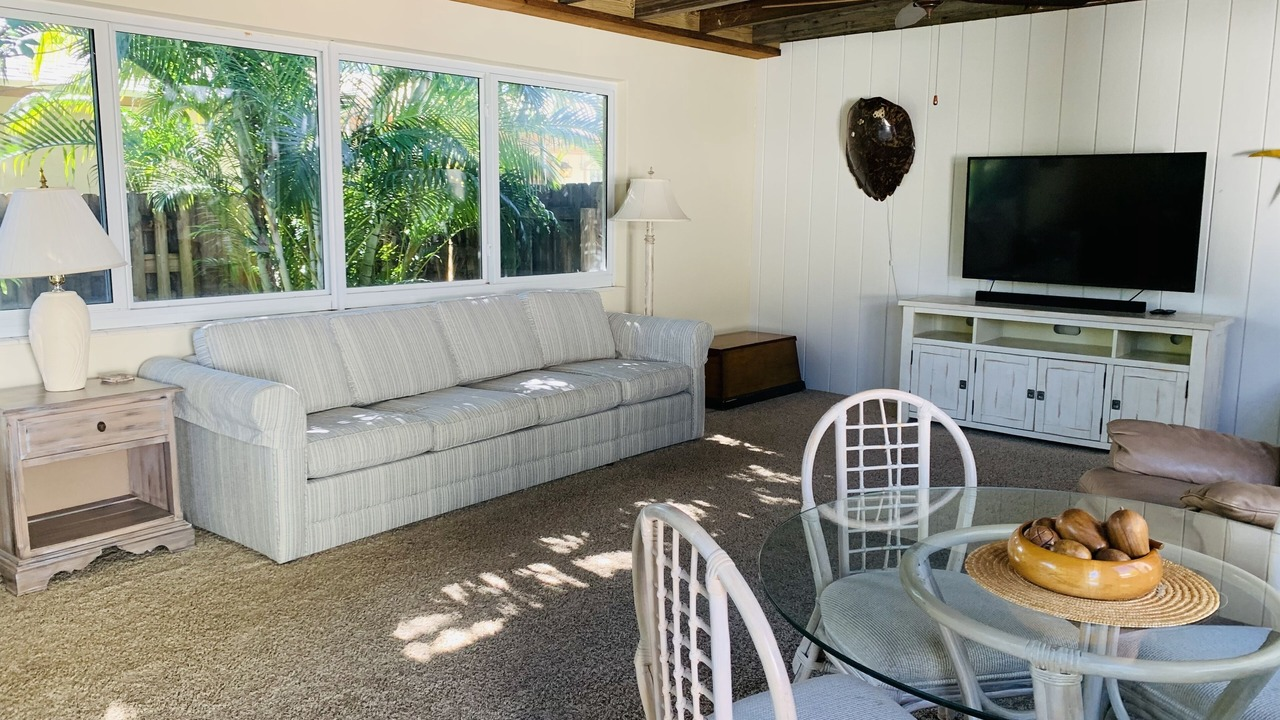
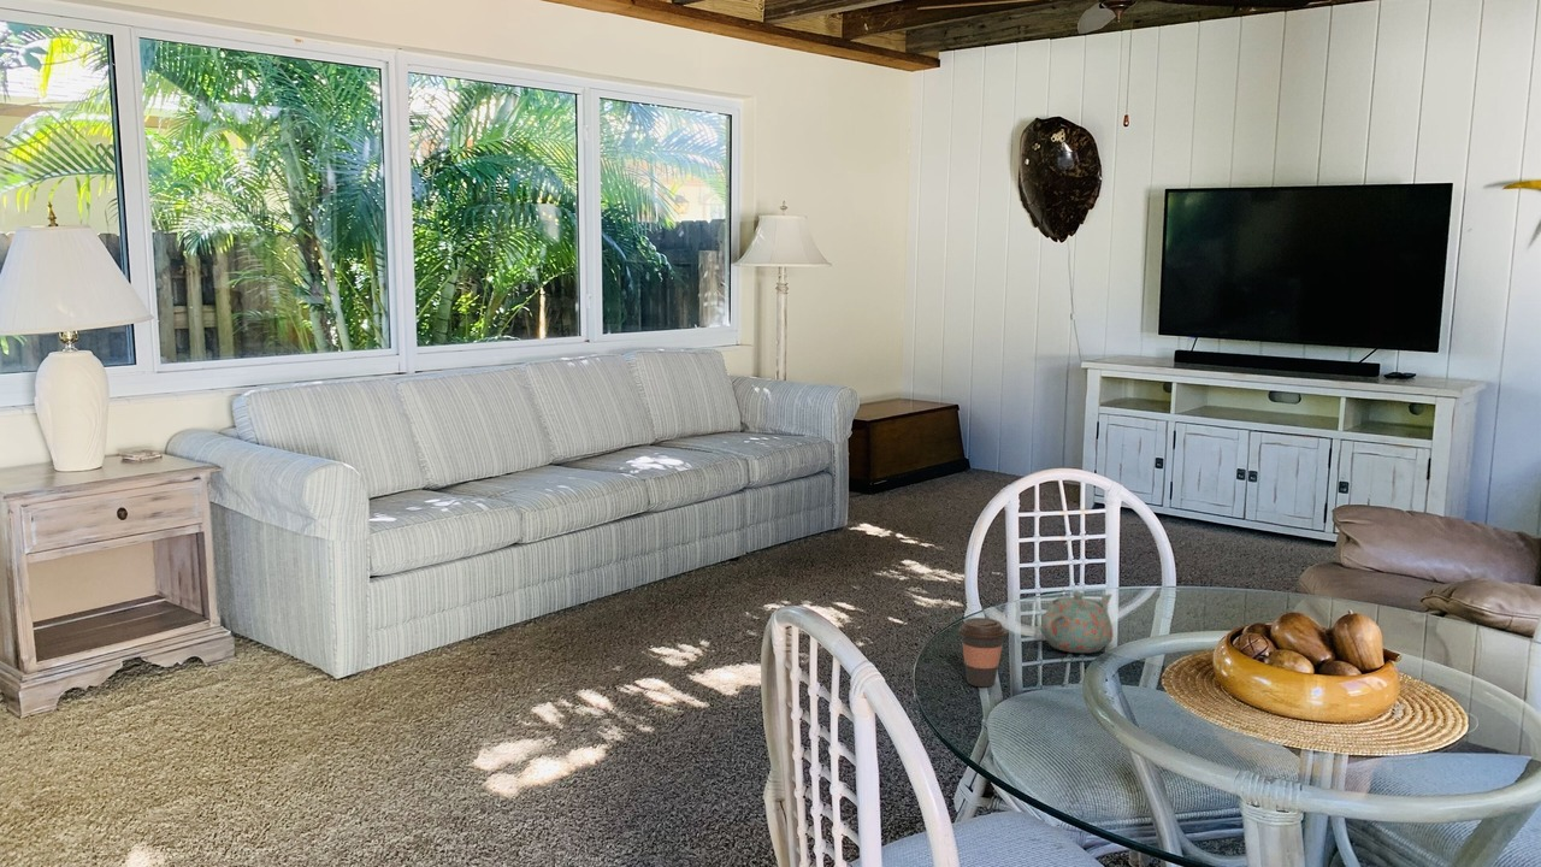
+ teapot (1079, 619)
+ coffee cup (981, 653)
